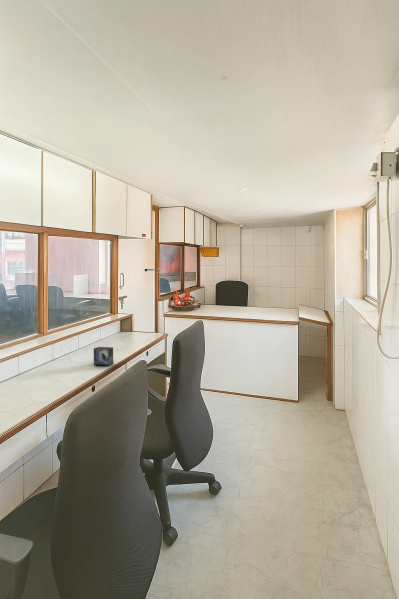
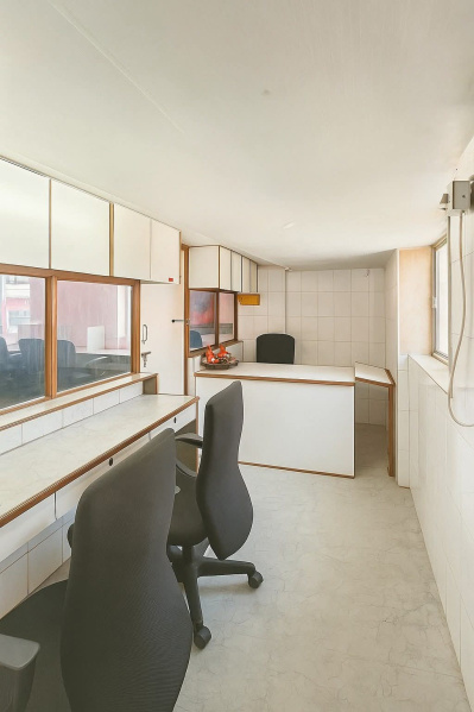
- small box (103, 356)
